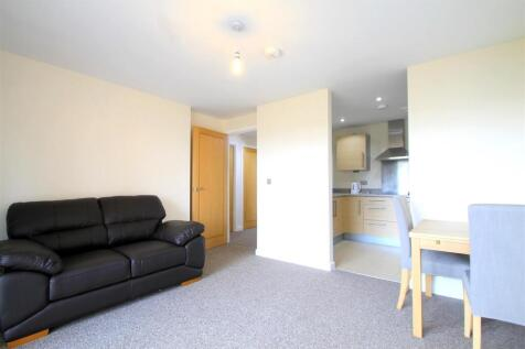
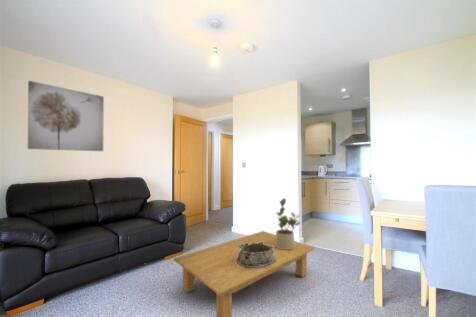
+ coffee table (248, 268)
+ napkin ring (255, 253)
+ potted plant (287, 222)
+ wall art (69, 119)
